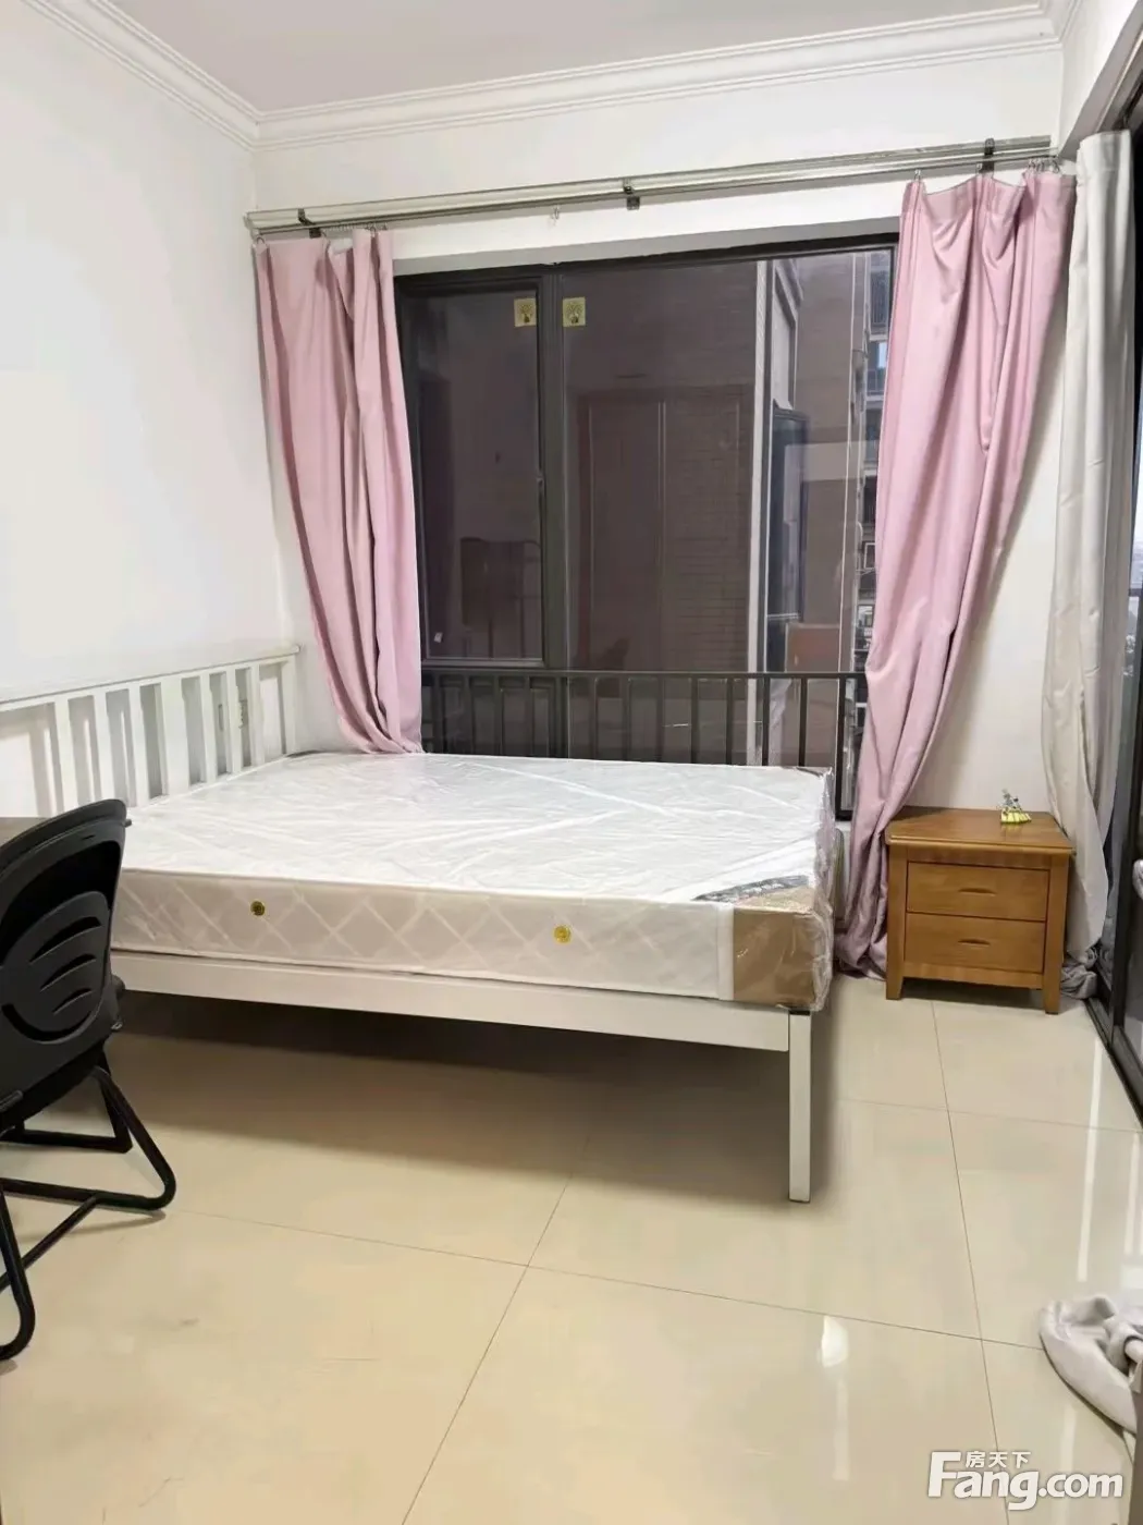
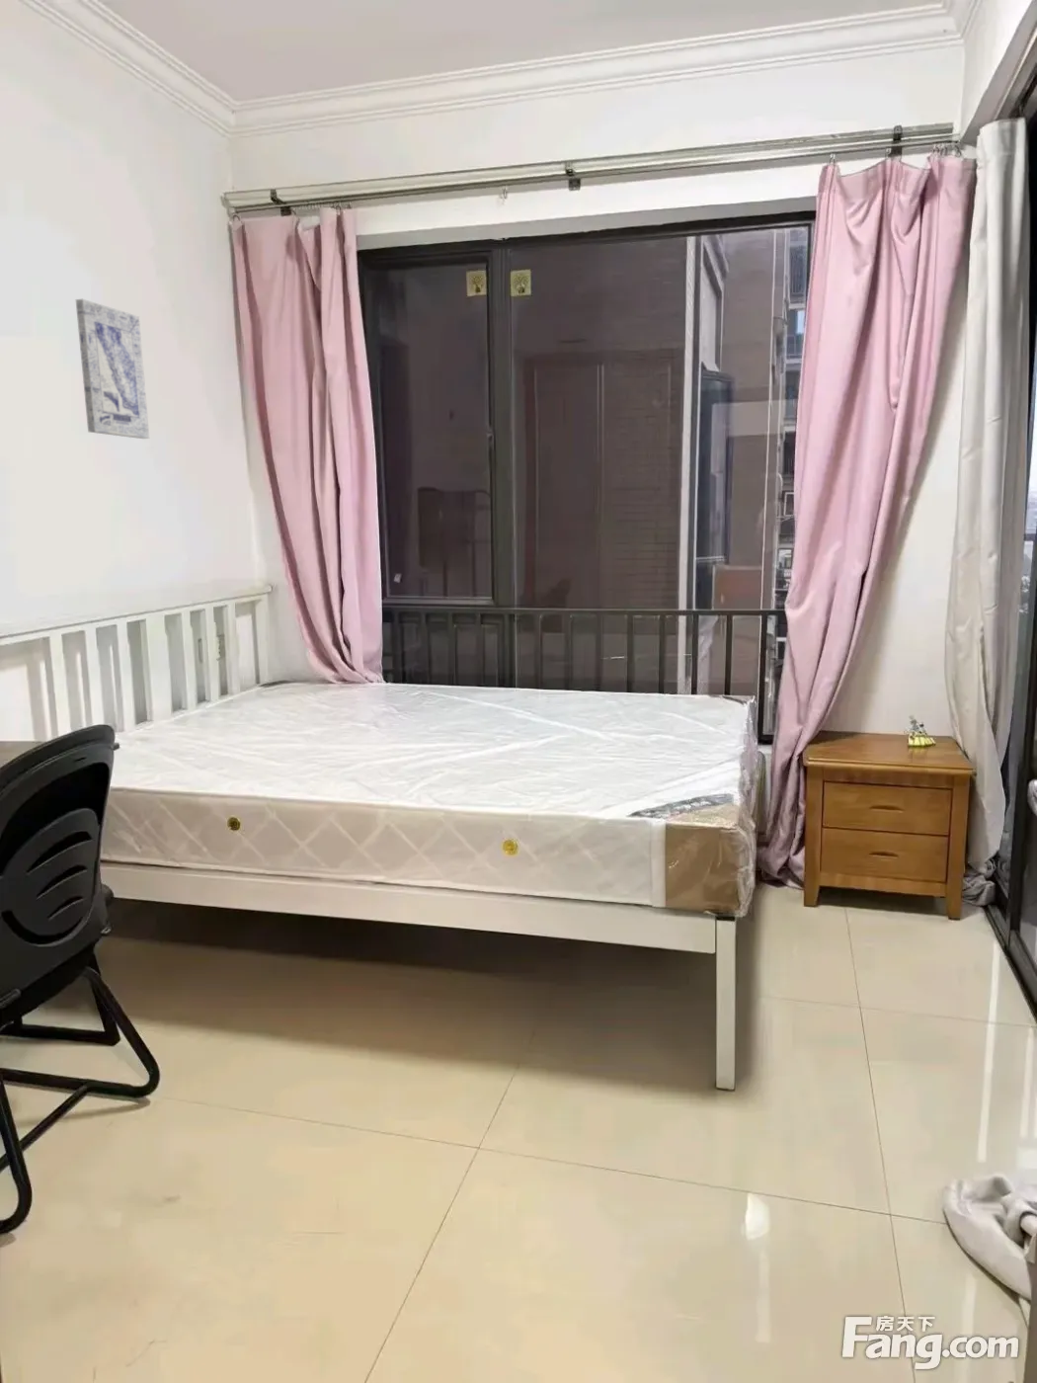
+ wall art (113, 372)
